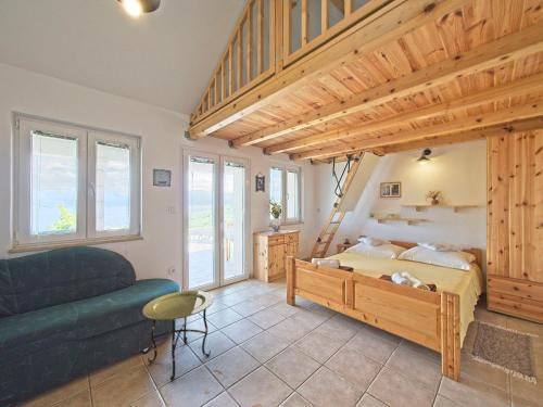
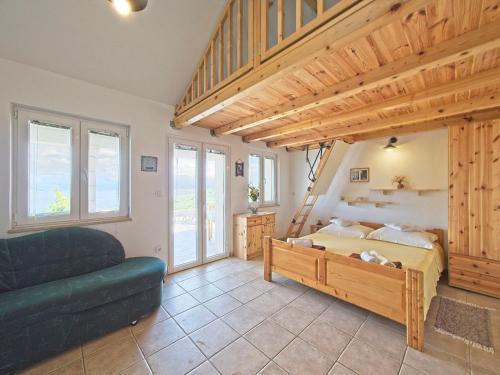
- side table (179, 330)
